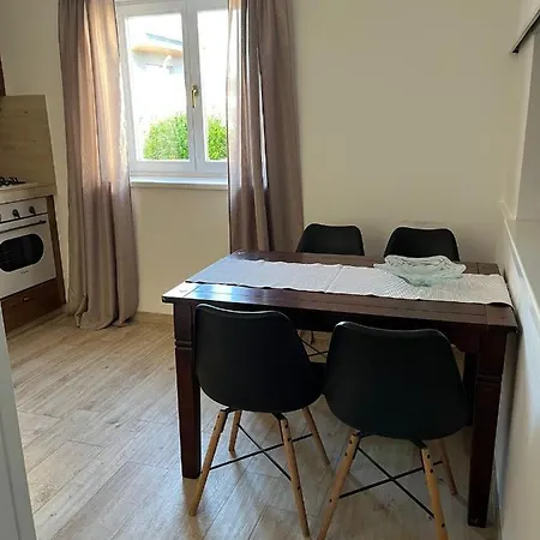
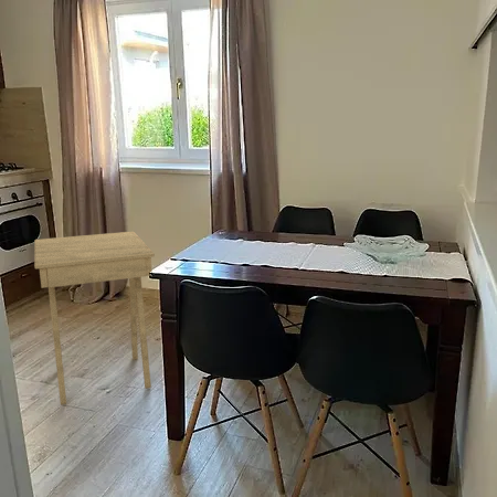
+ side table (94, 282)
